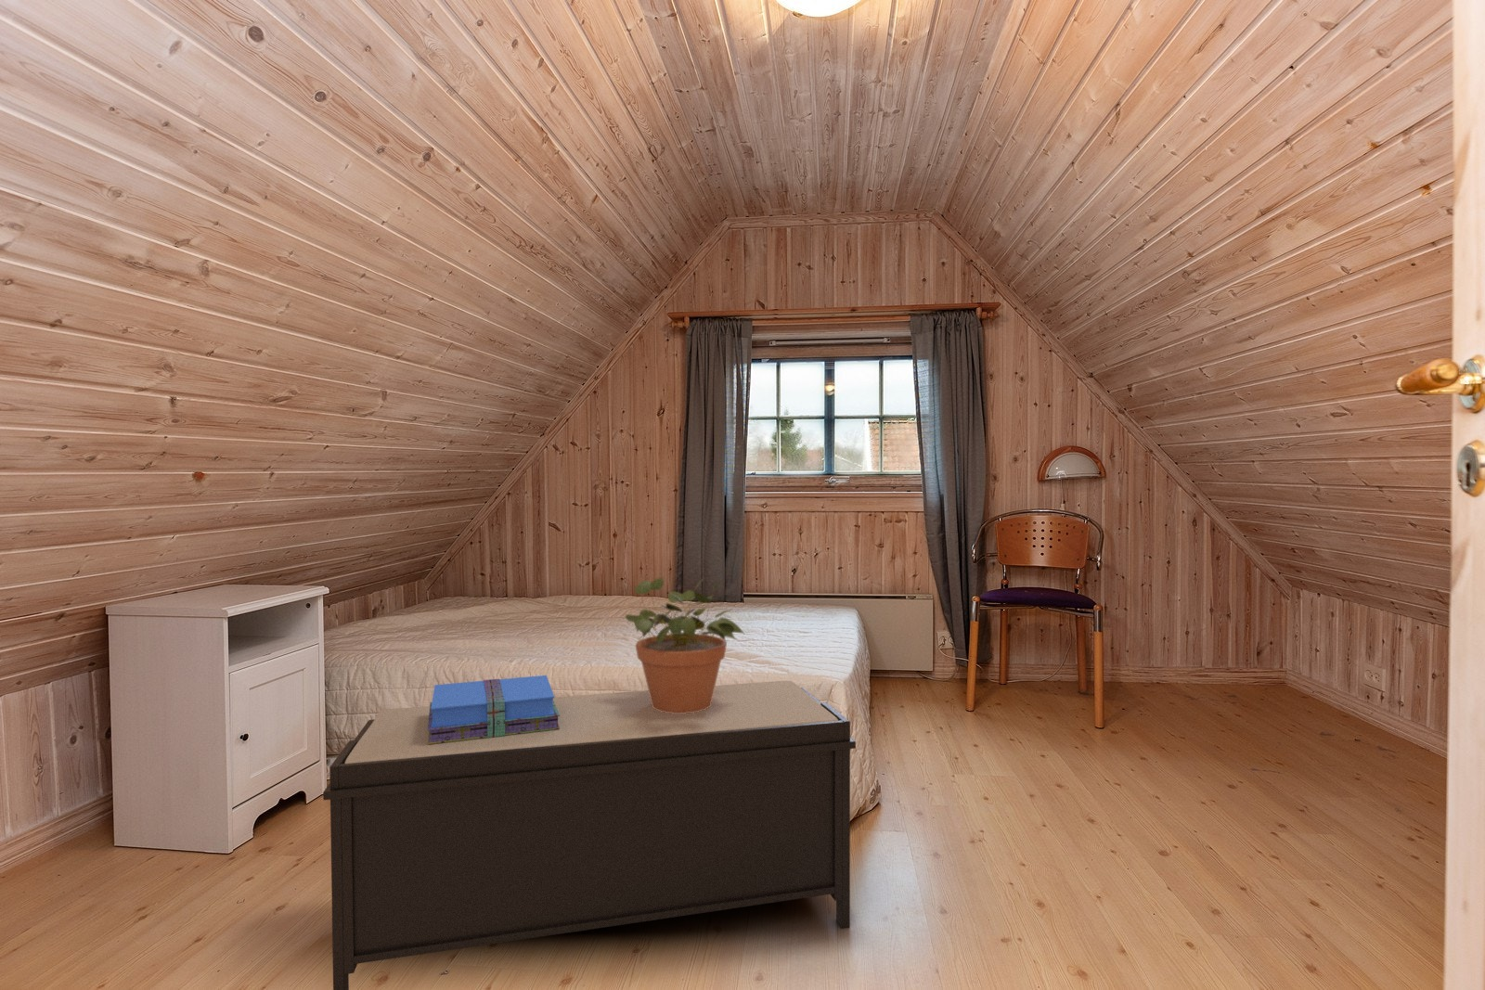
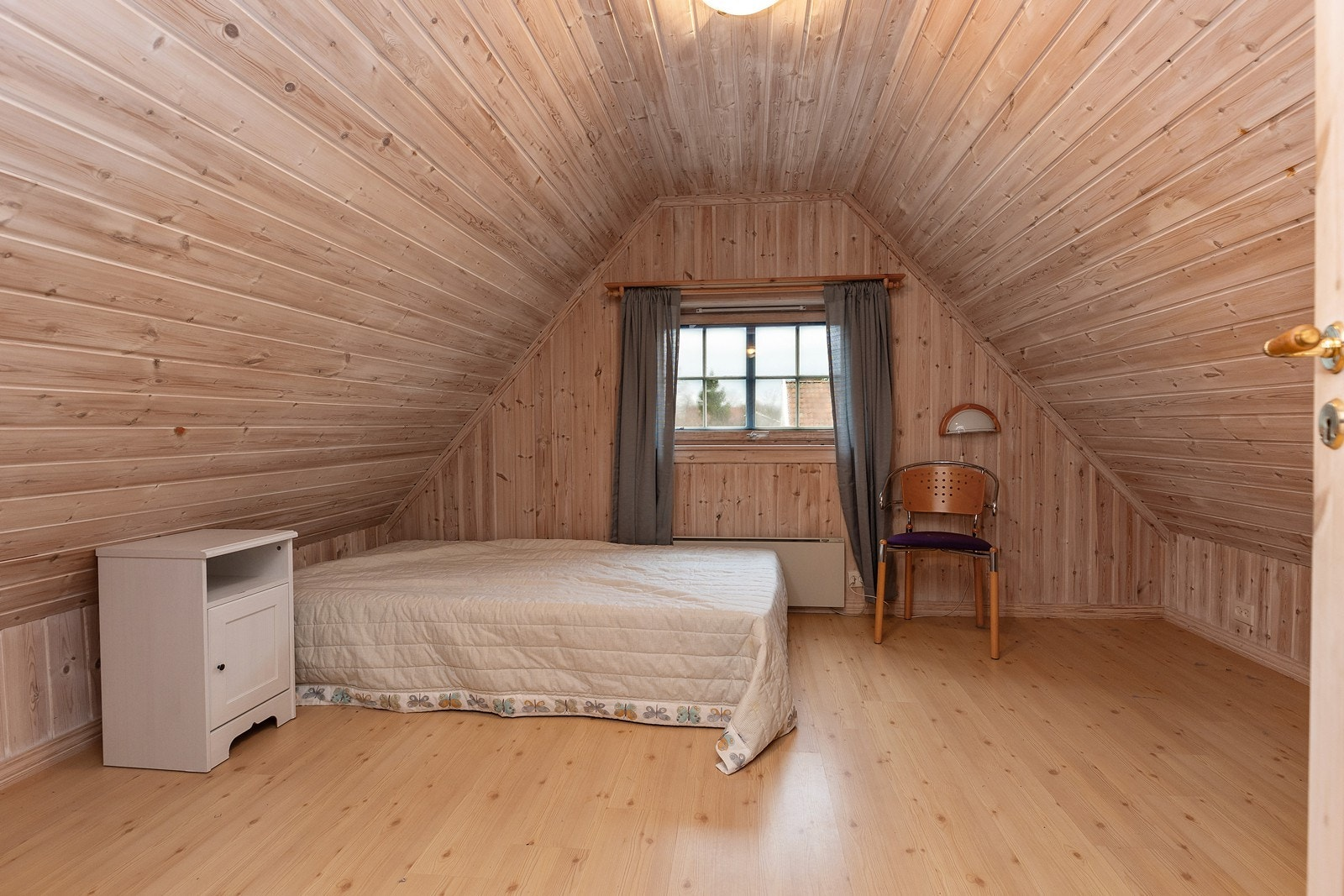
- potted plant (686, 644)
- bench (605, 817)
- books (493, 704)
